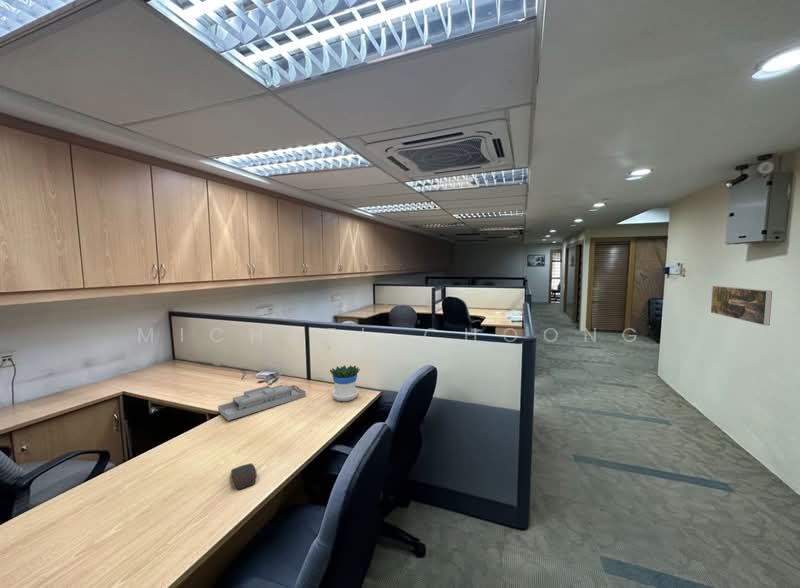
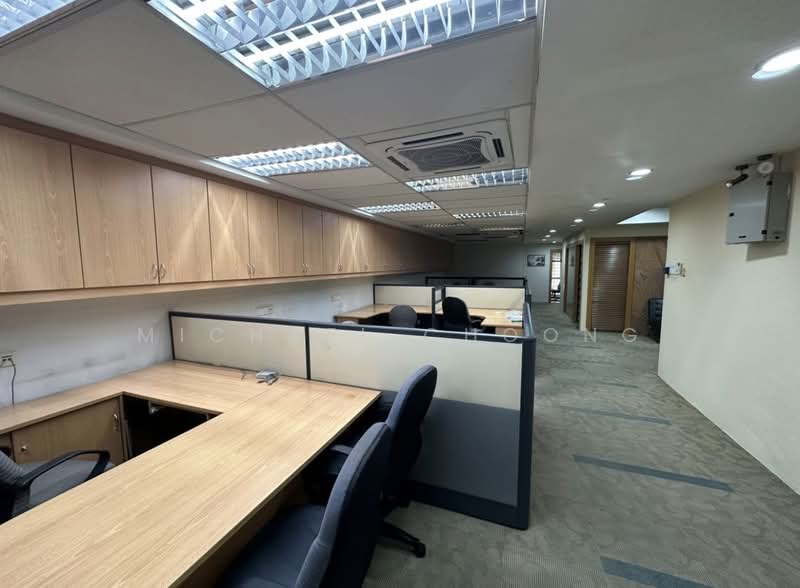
- flowerpot (345, 383)
- desk organizer (264, 396)
- computer mouse (243, 472)
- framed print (737, 303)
